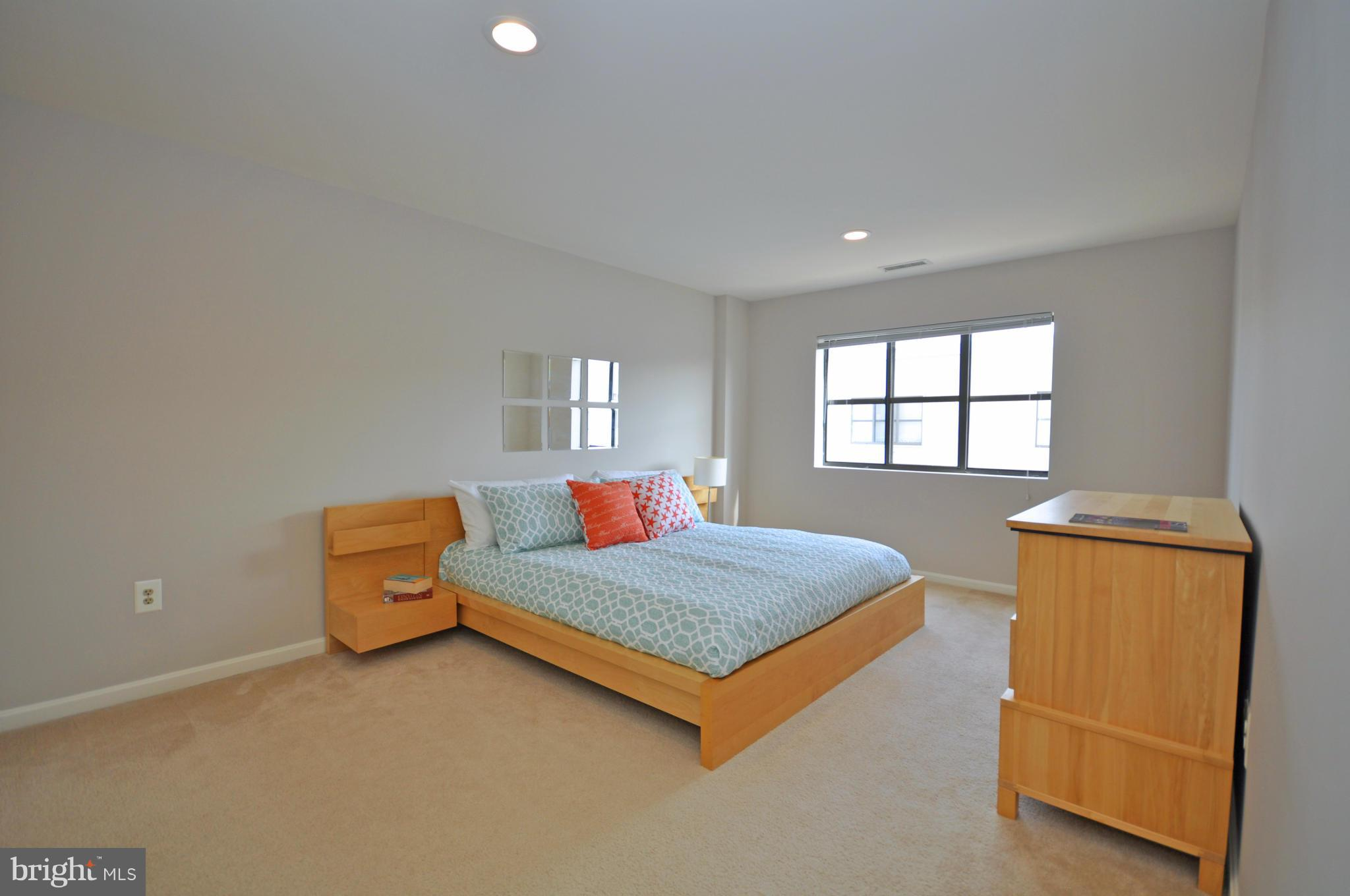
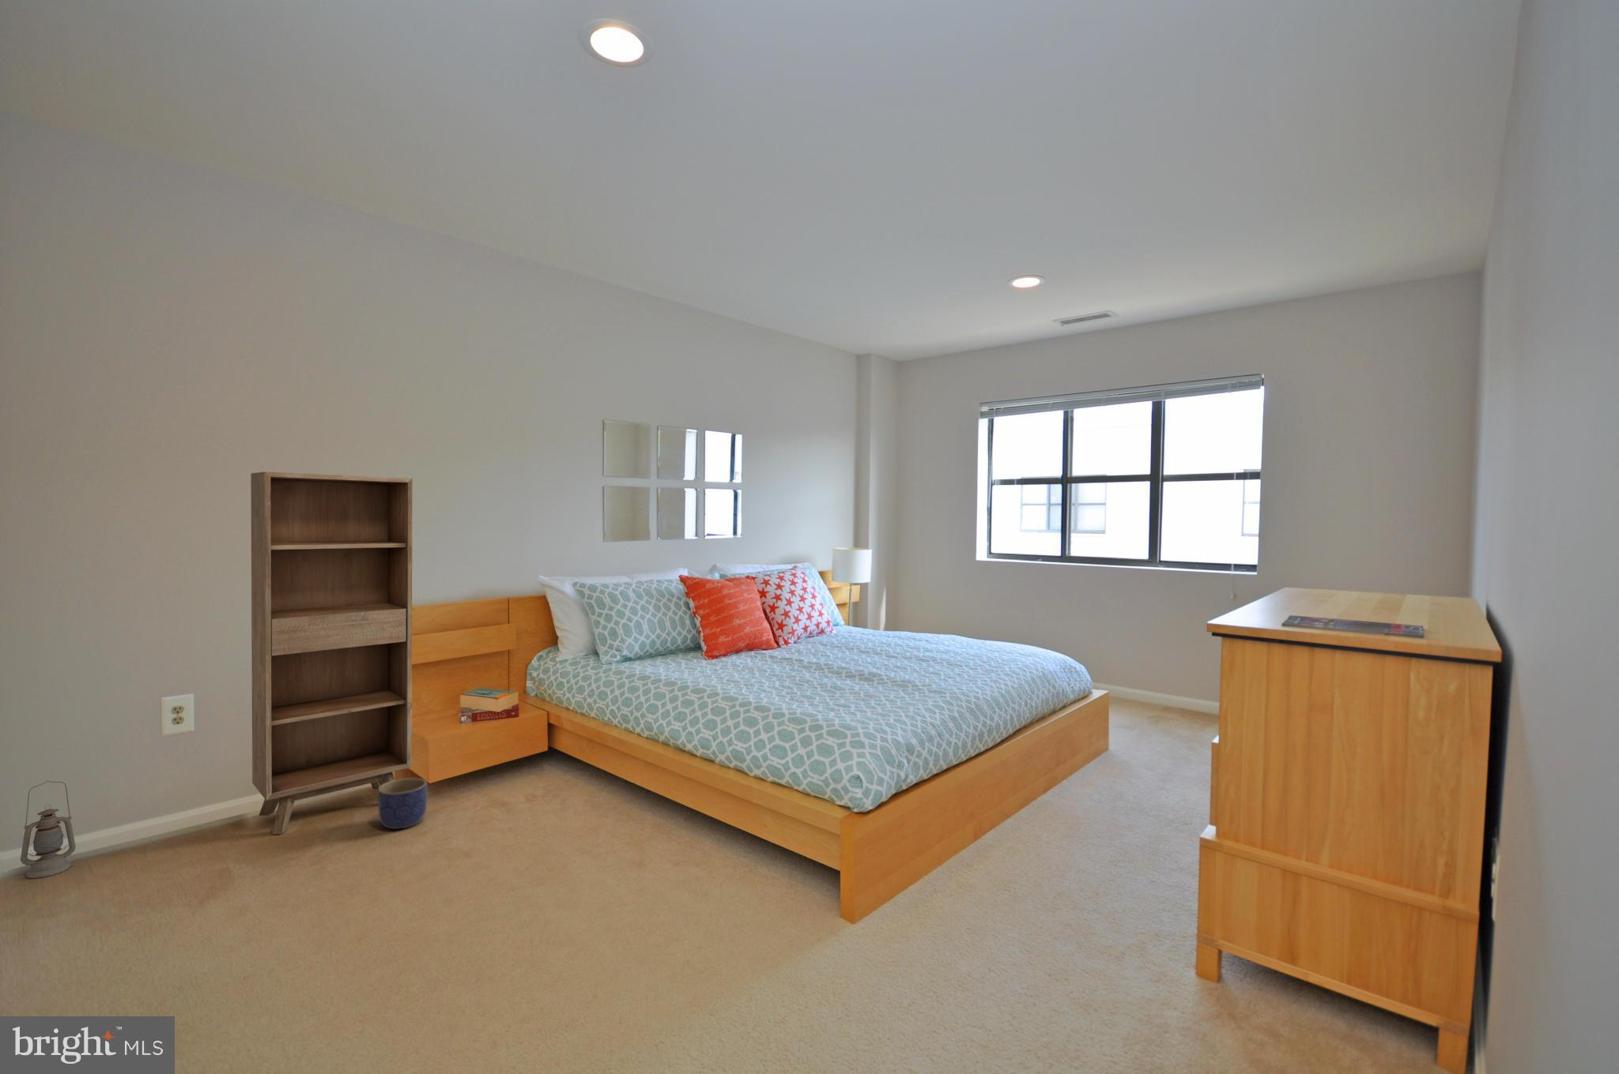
+ lantern (48, 825)
+ planter (403, 804)
+ shelf (335, 642)
